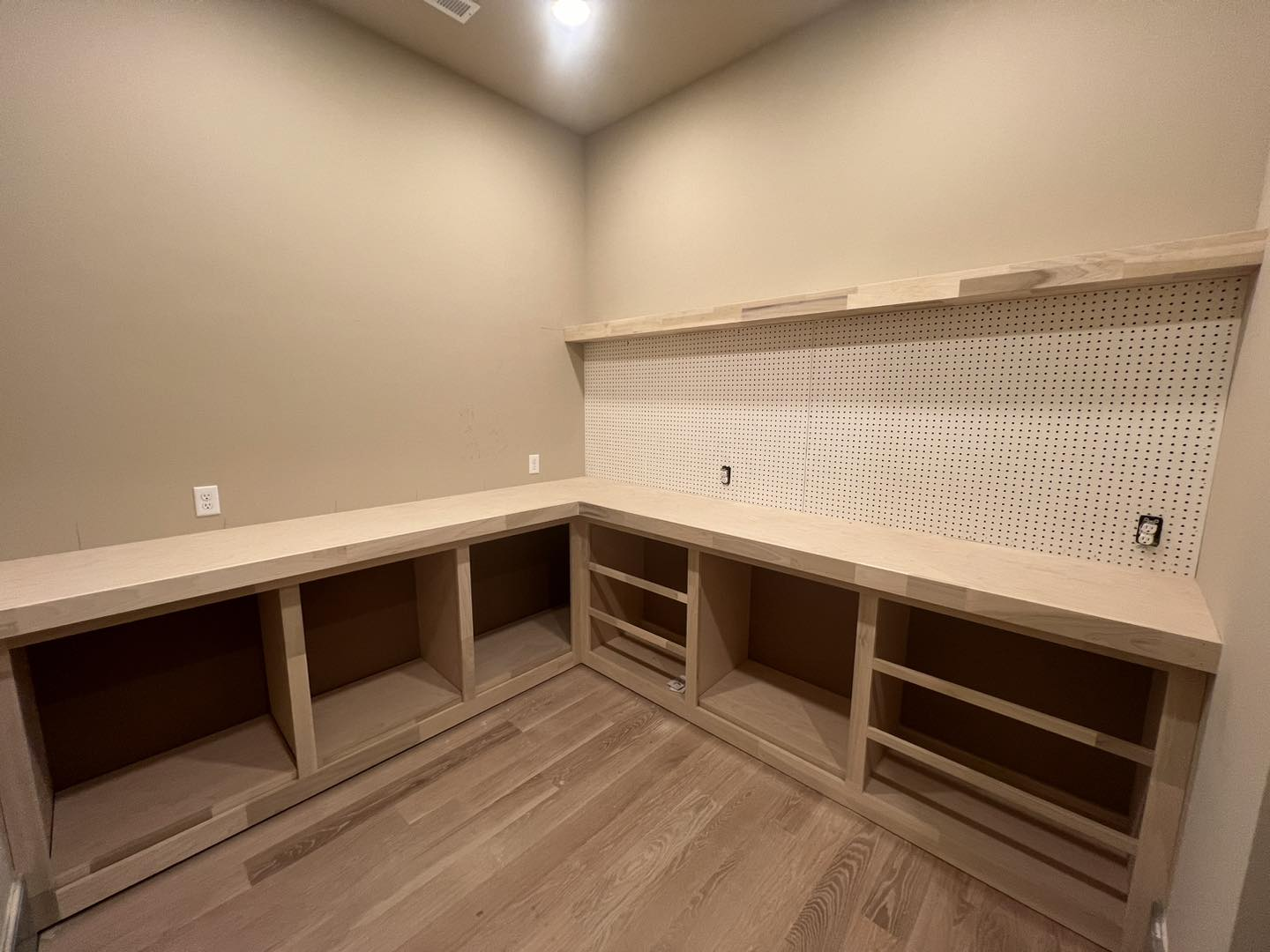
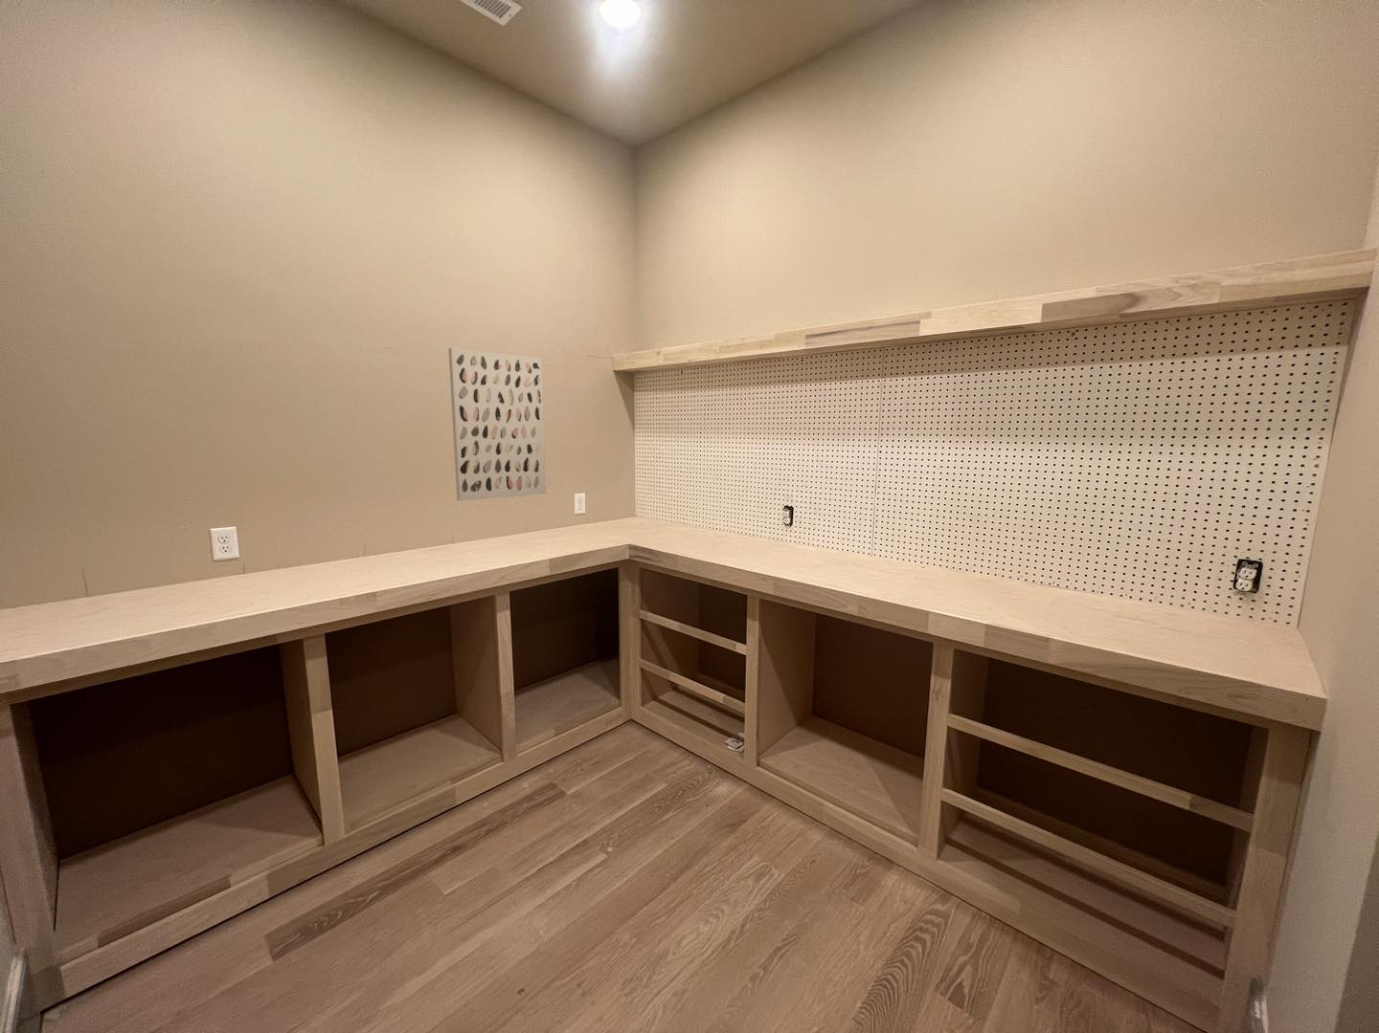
+ wall art (501, 425)
